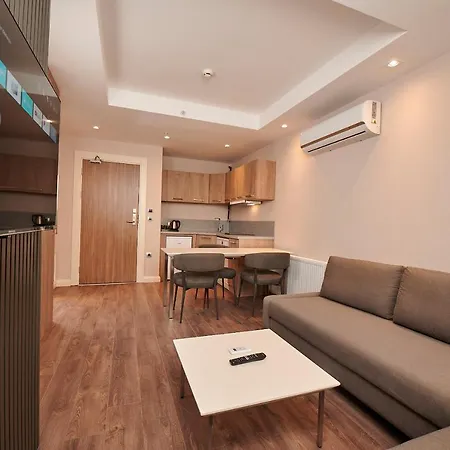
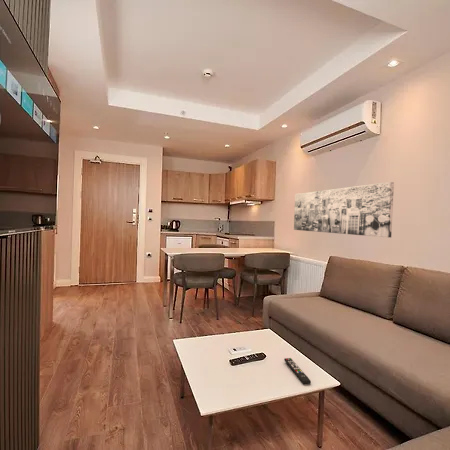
+ remote control (296, 370)
+ wall art (332, 211)
